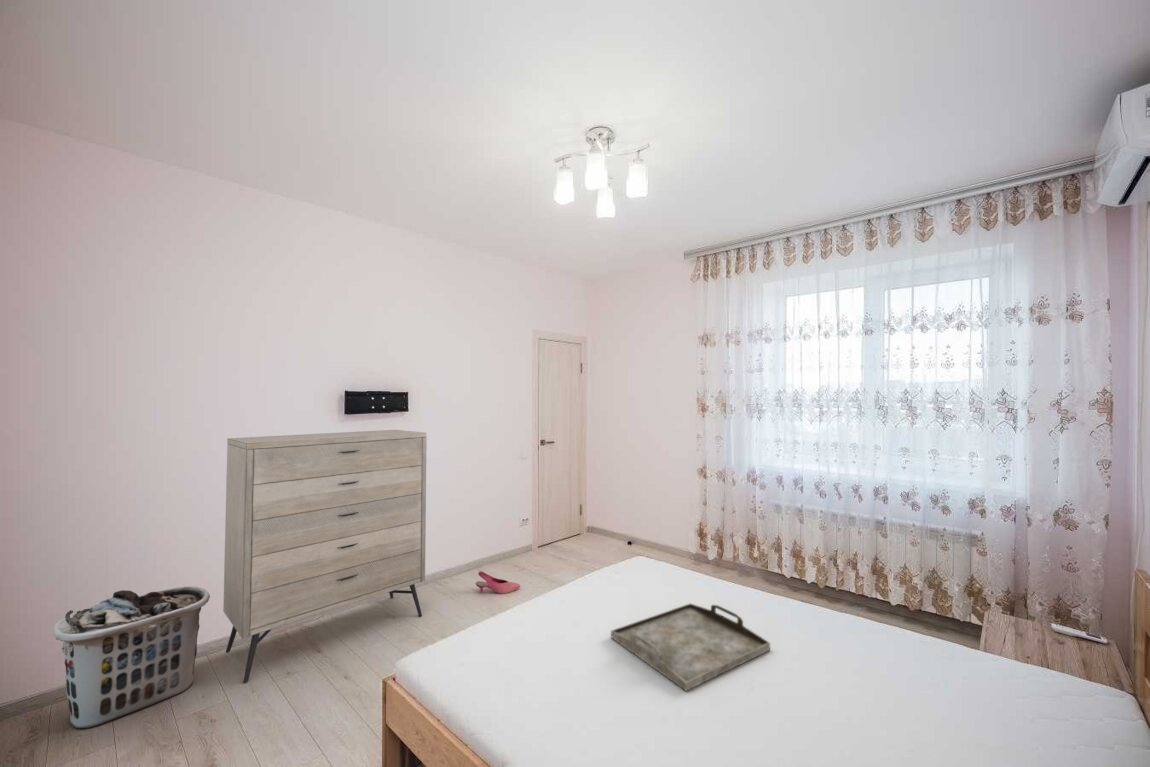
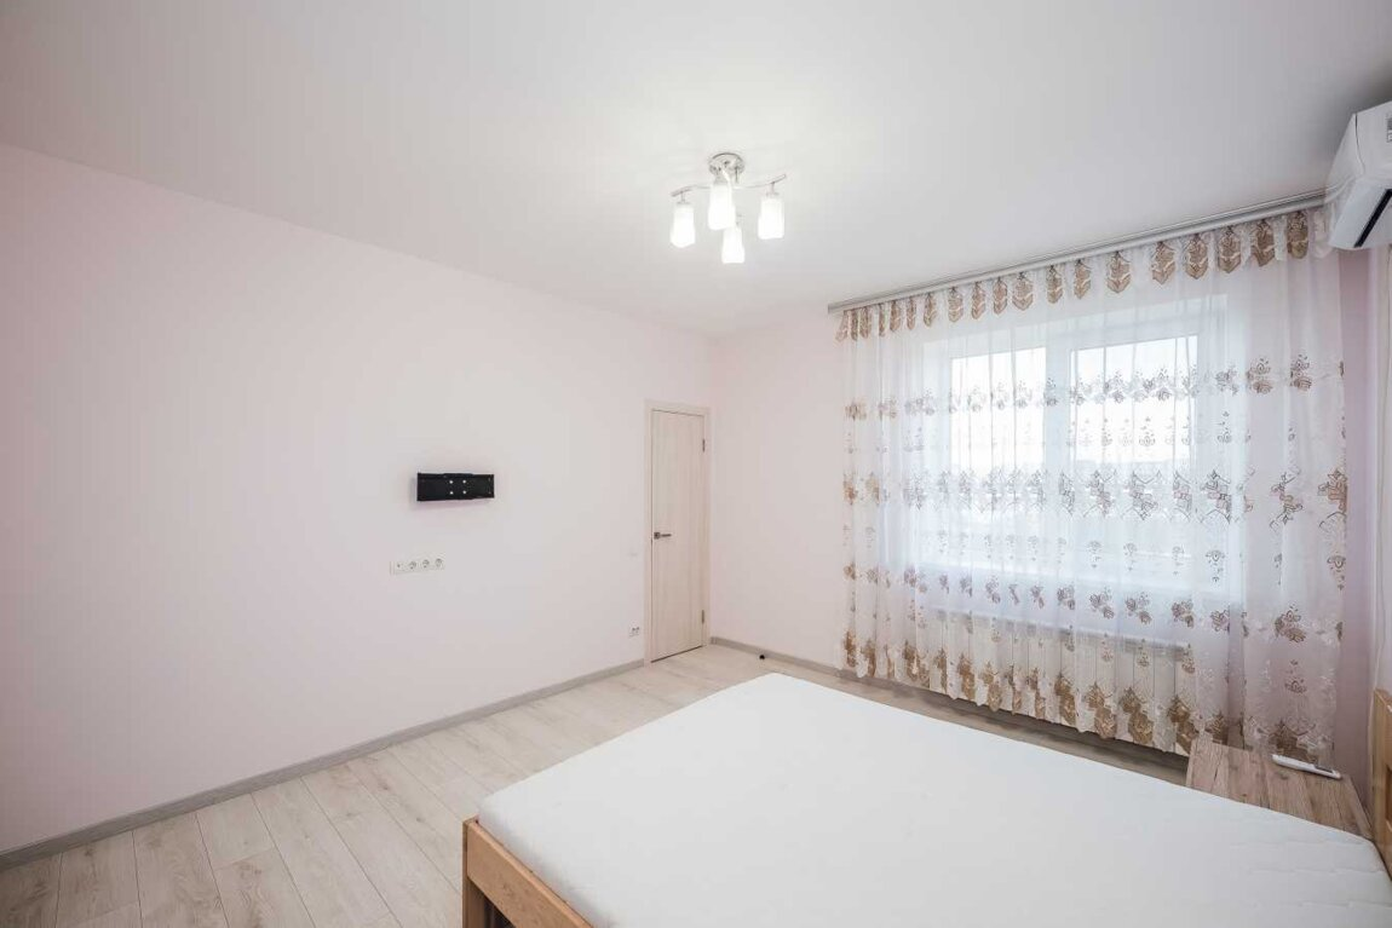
- shoe (497, 580)
- serving tray (688, 633)
- clothes hamper (137, 644)
- dresser (333, 533)
